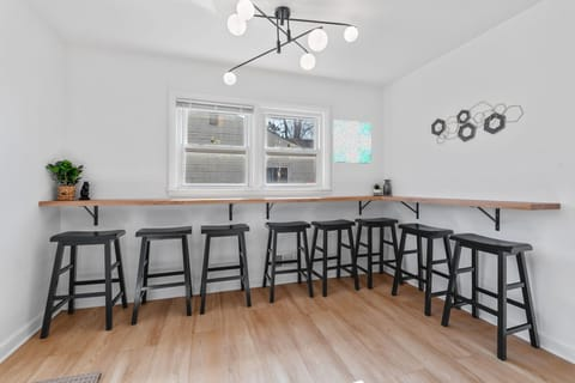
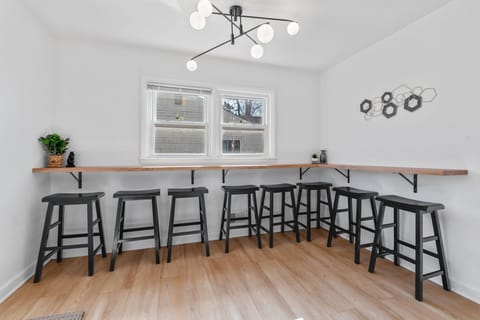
- wall art (352, 141)
